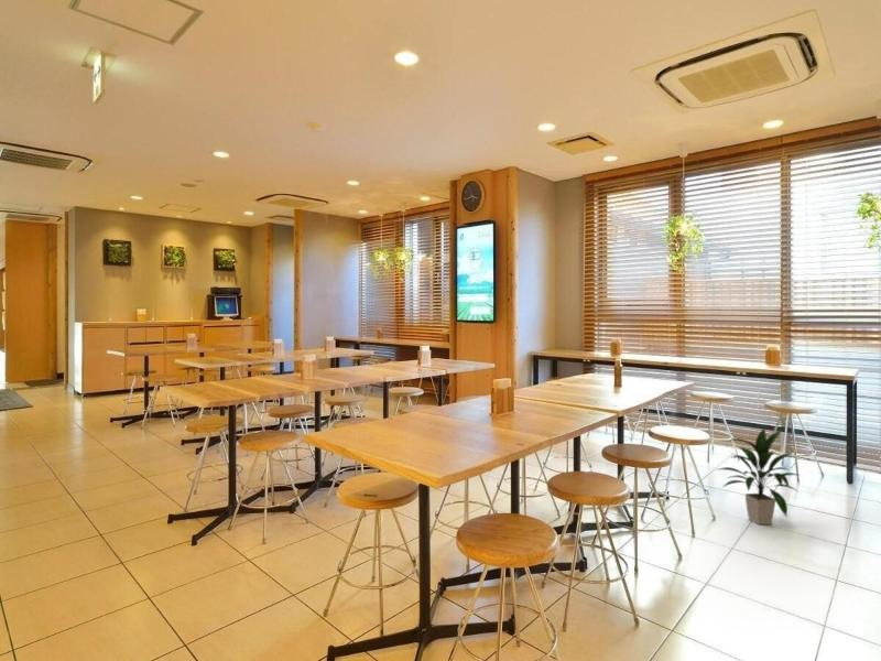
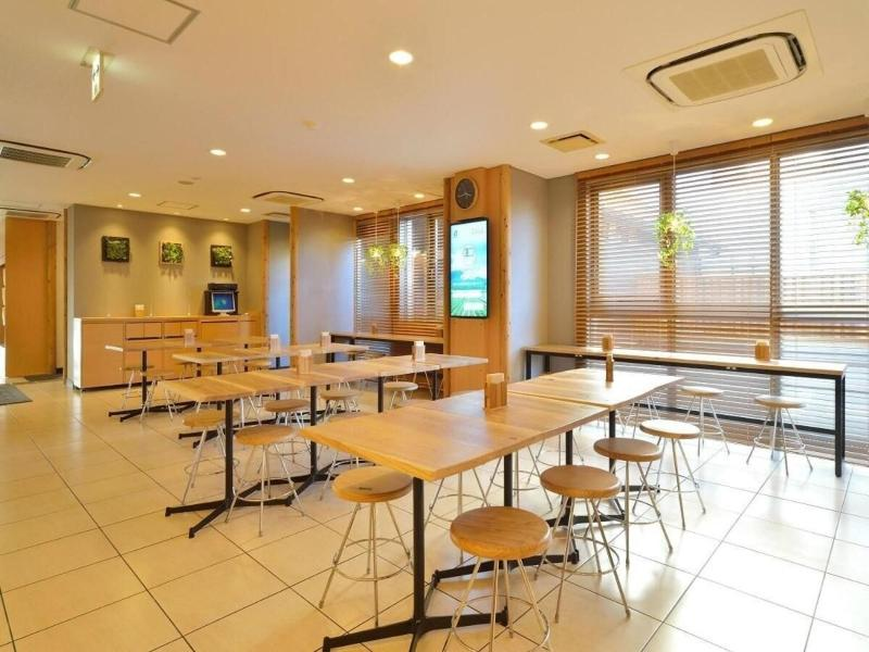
- indoor plant (760, 475)
